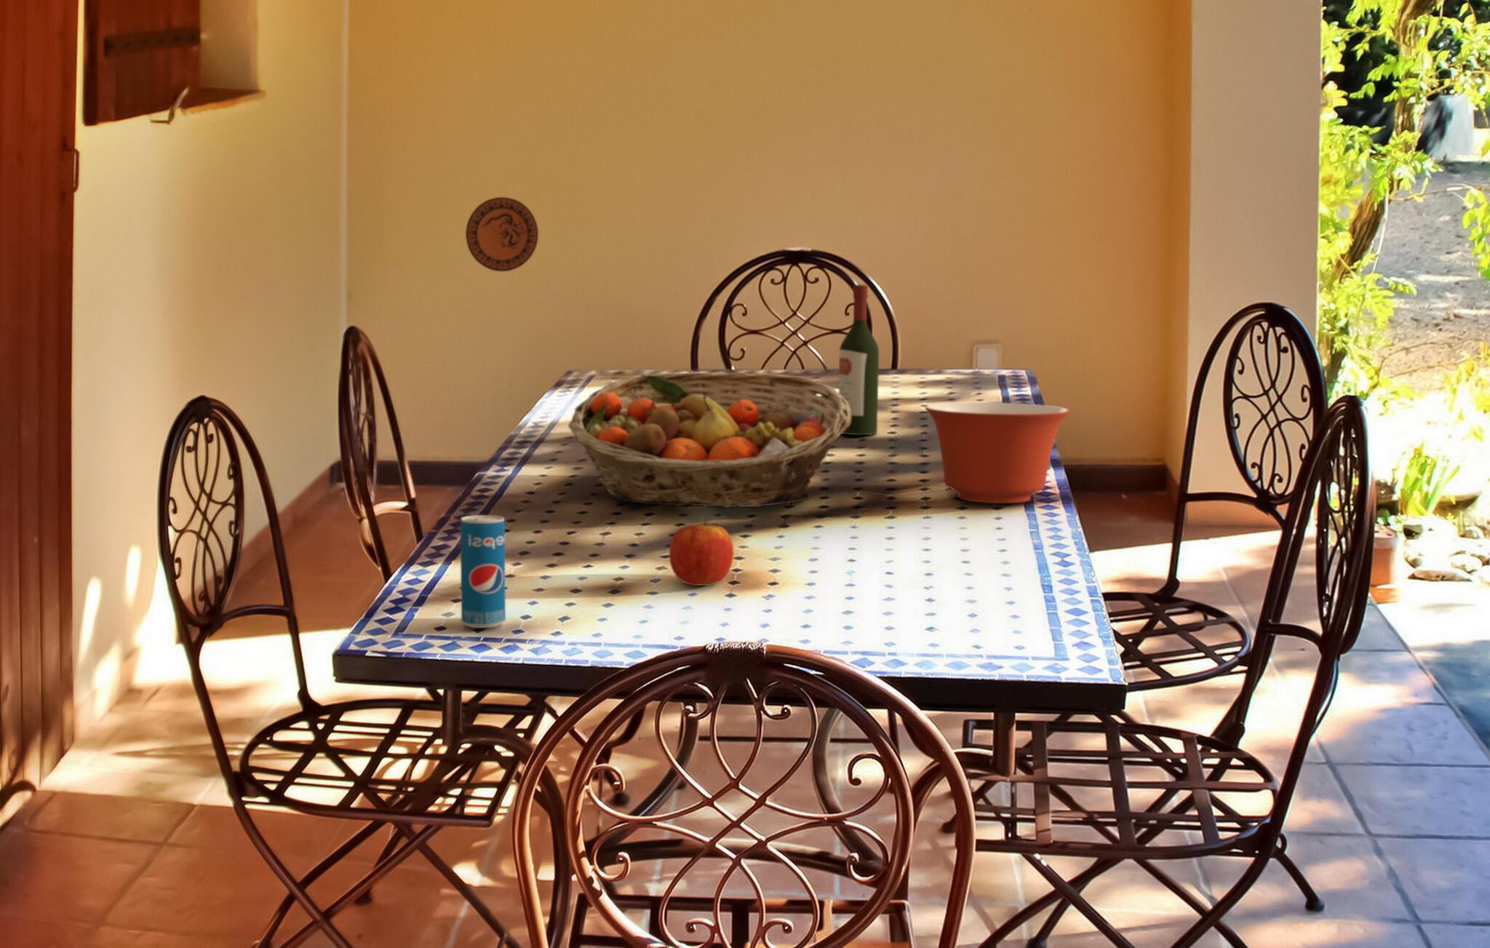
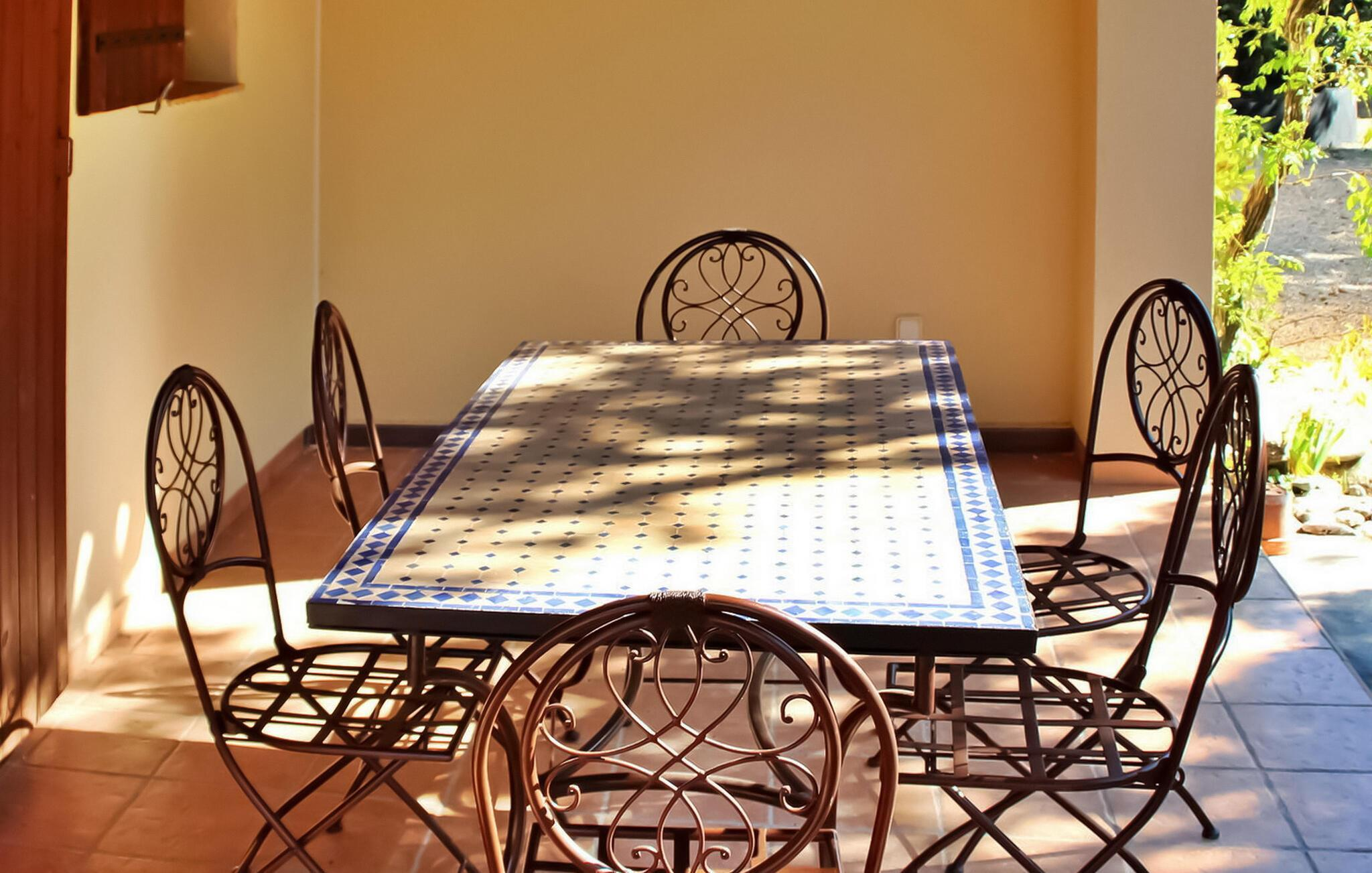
- wine bottle (859, 359)
- apple (700, 551)
- fruit basket (709, 437)
- decorative plate (502, 235)
- beverage can (482, 571)
- mixing bowl (995, 453)
